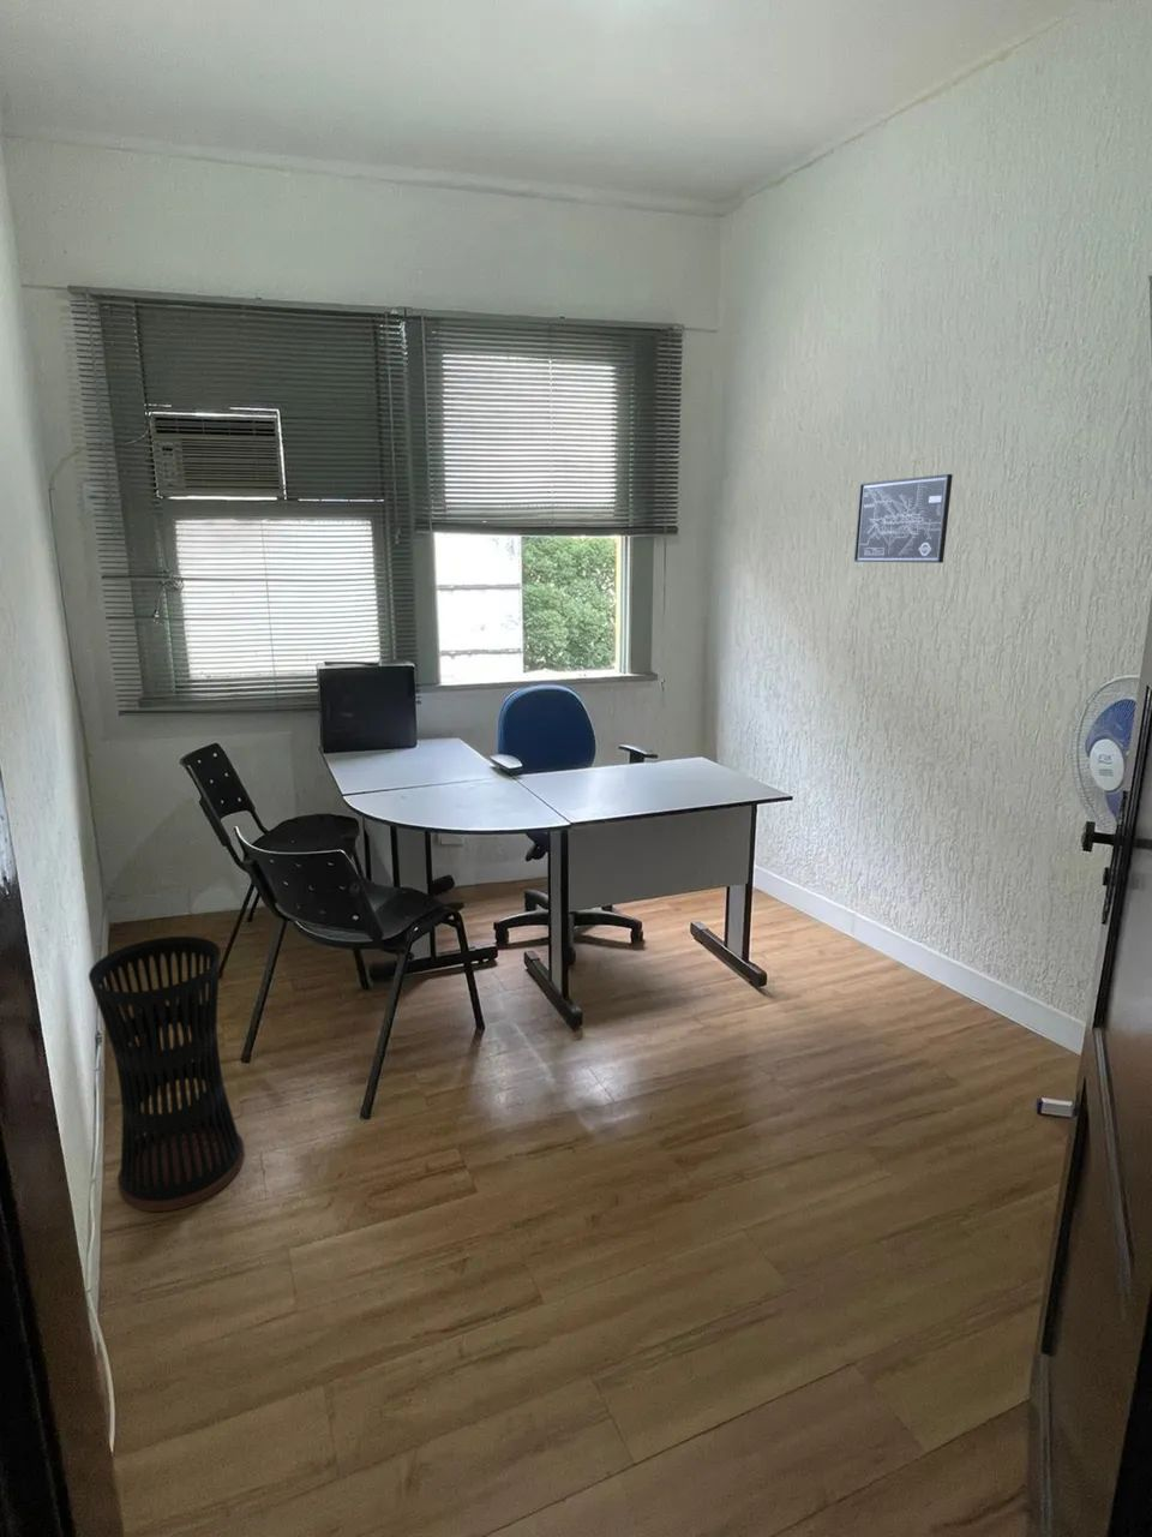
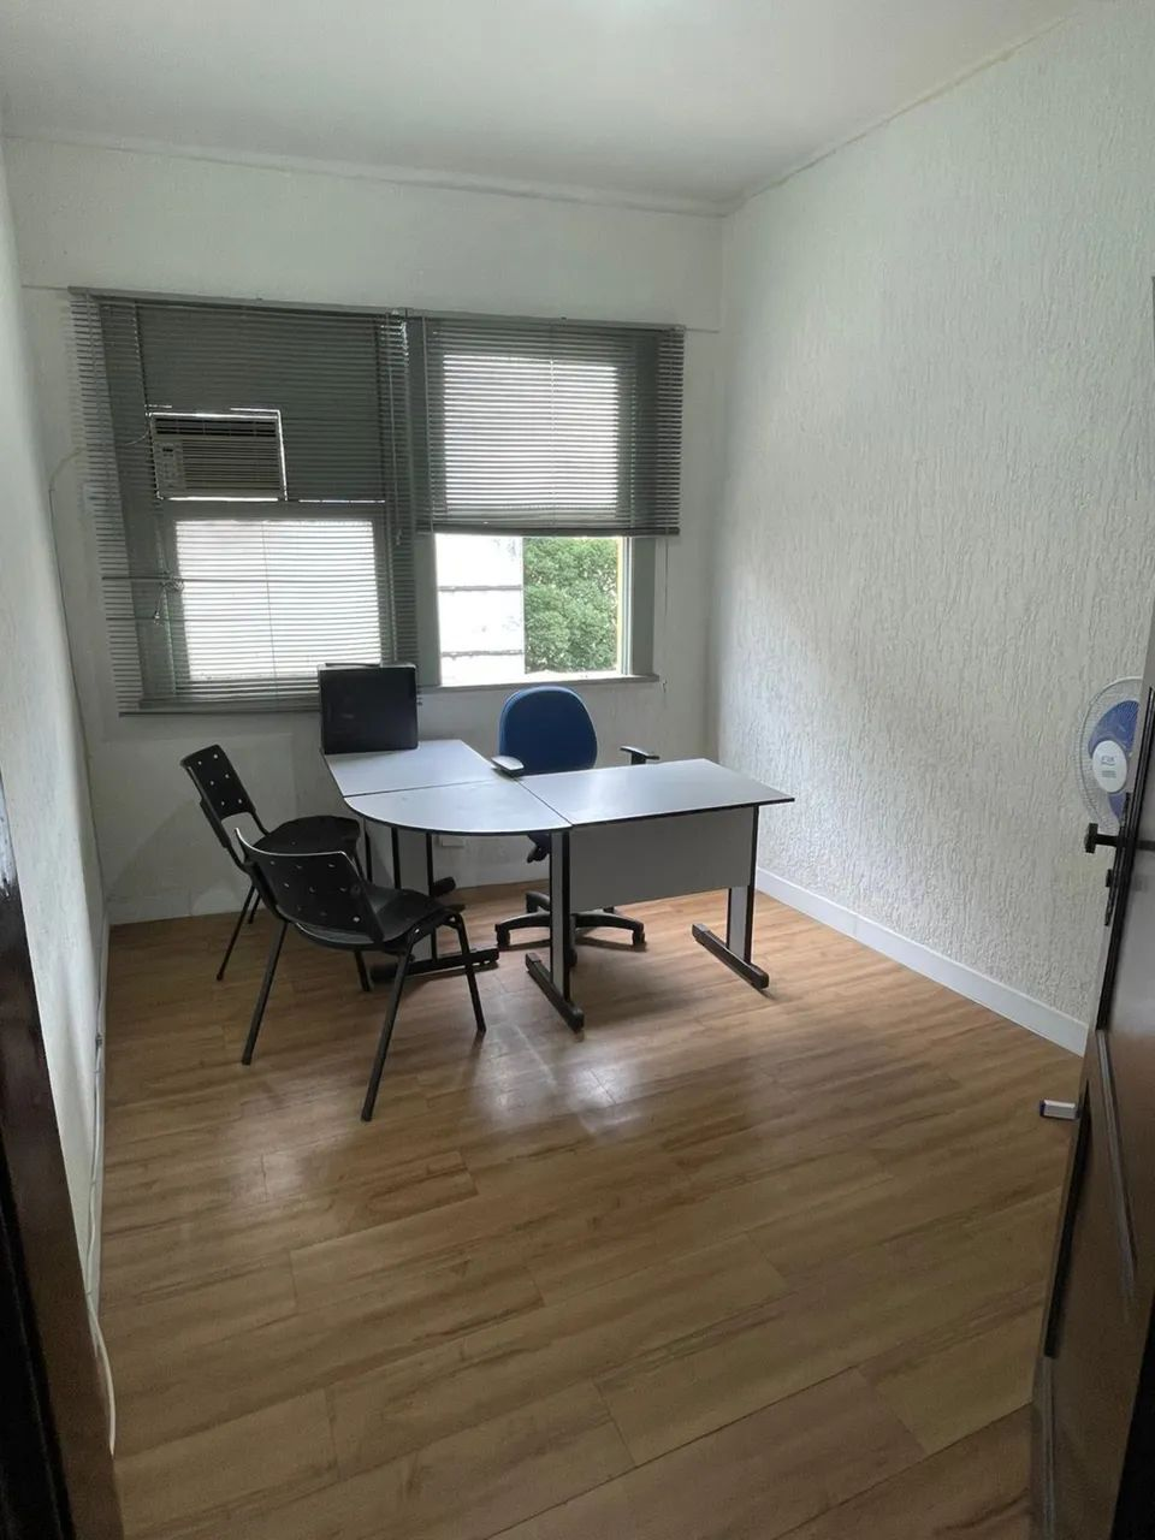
- wall art (899, 520)
- umbrella stand (171, 1069)
